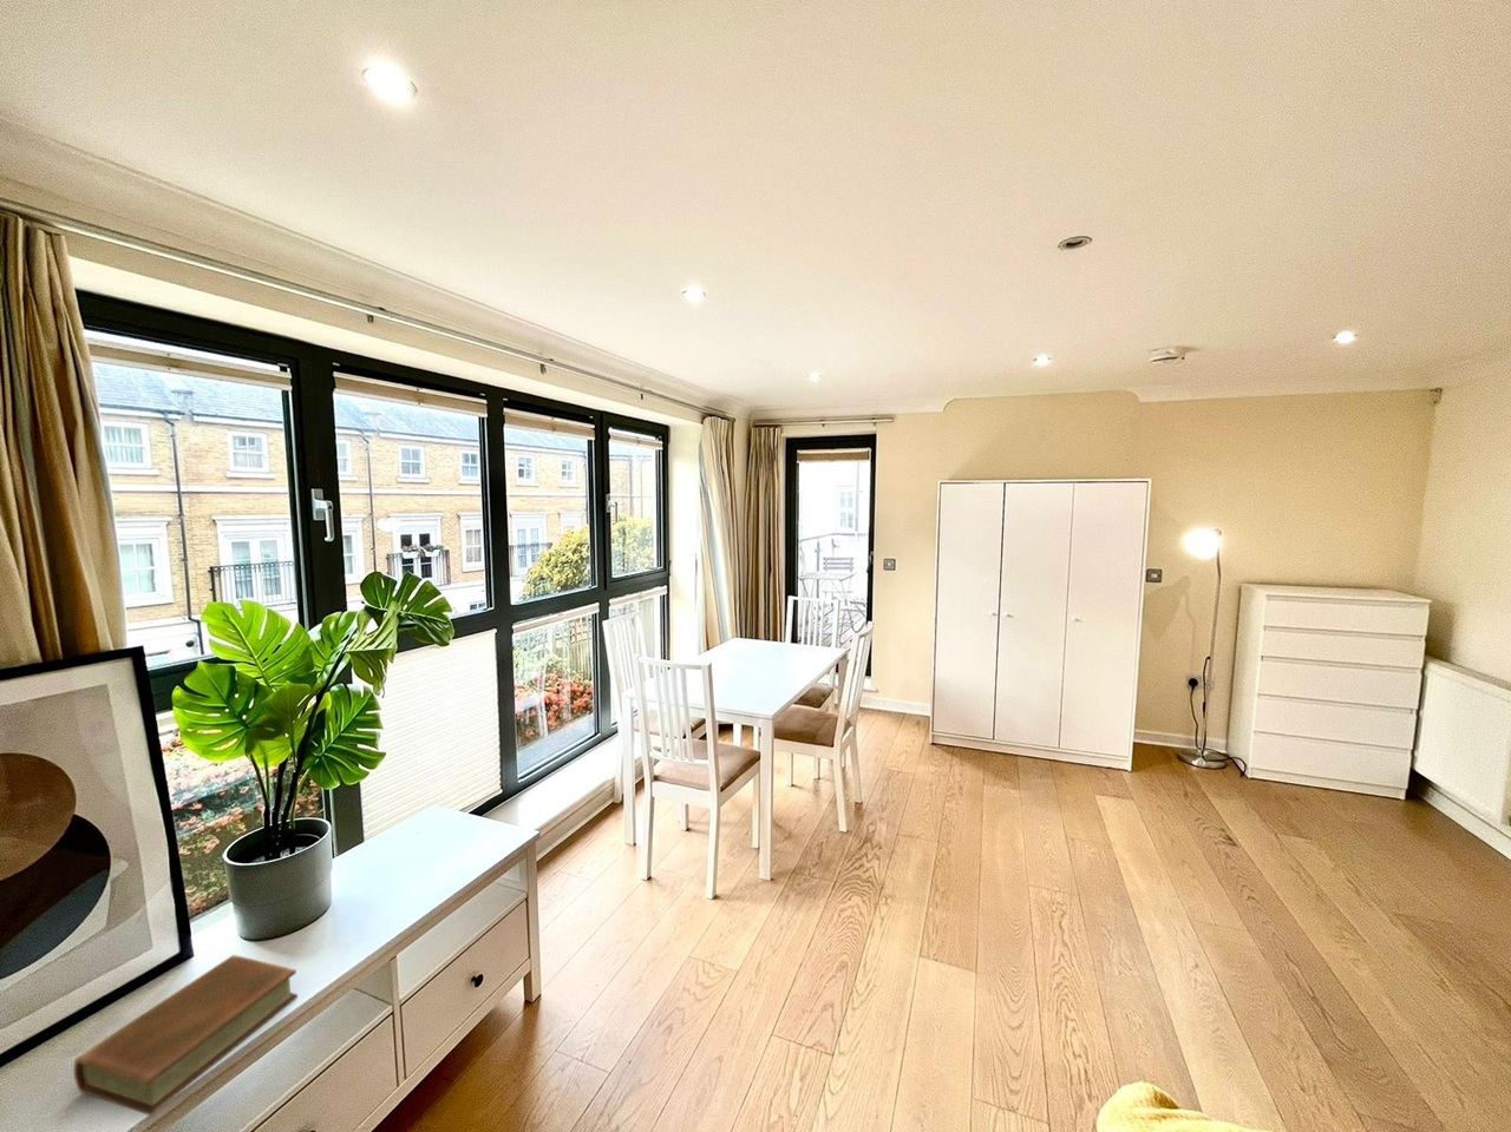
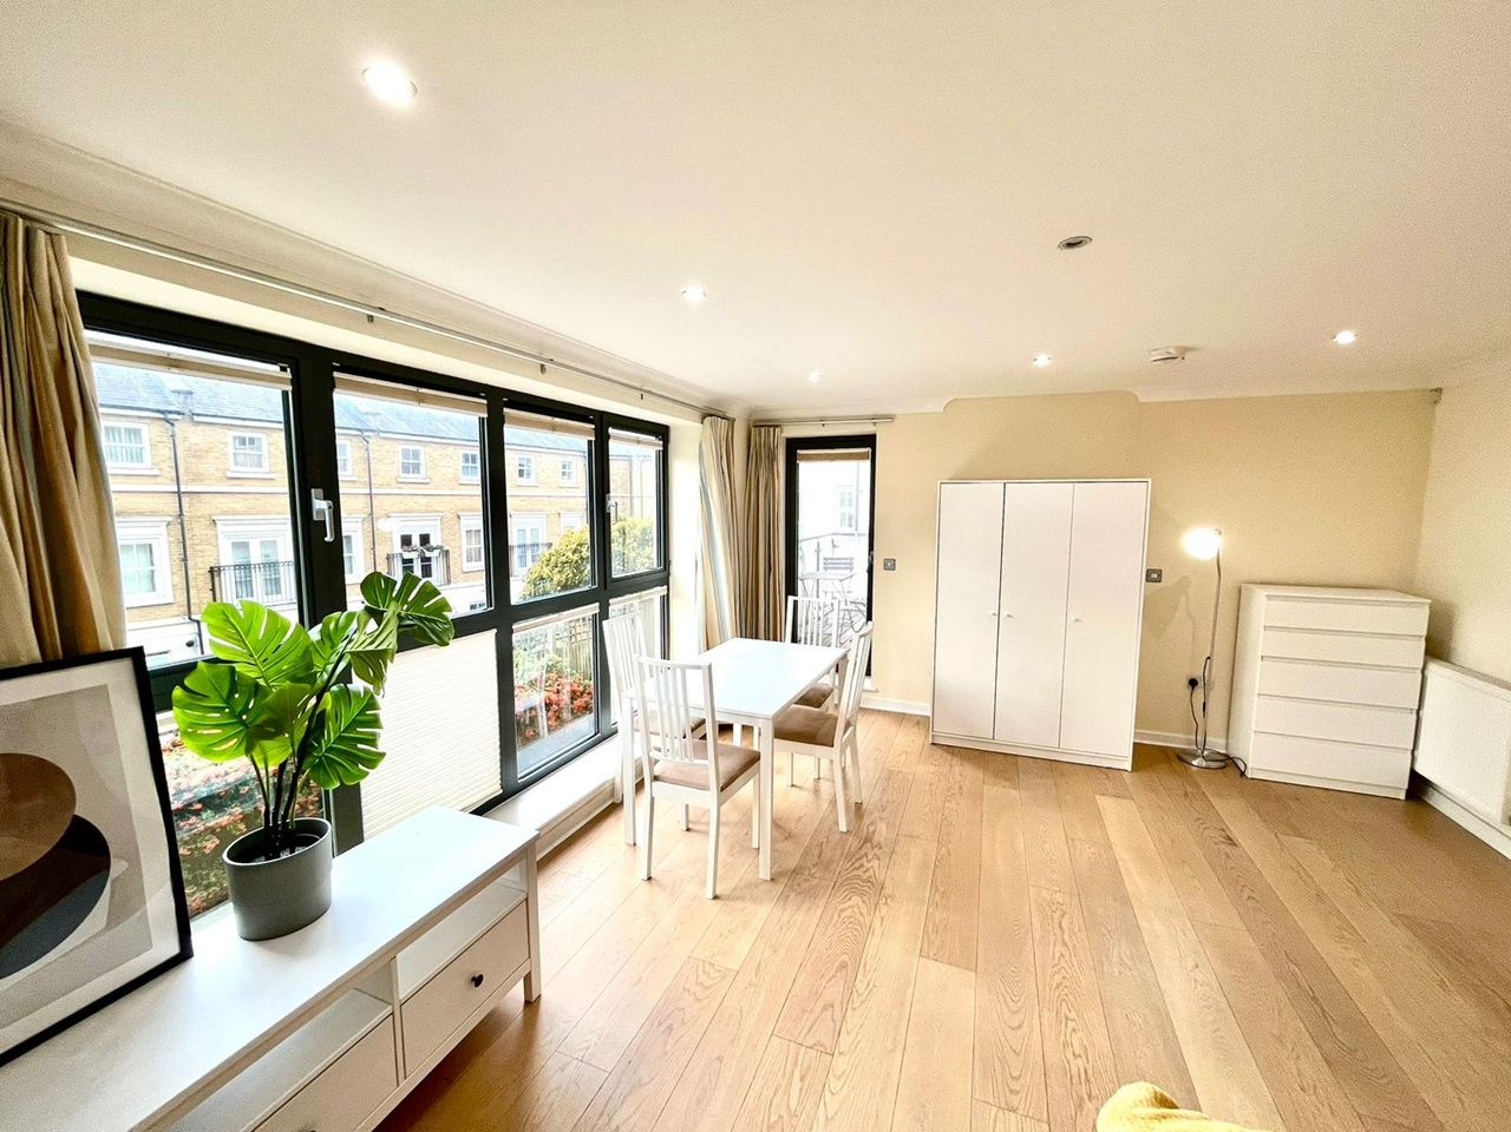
- book (195, 1024)
